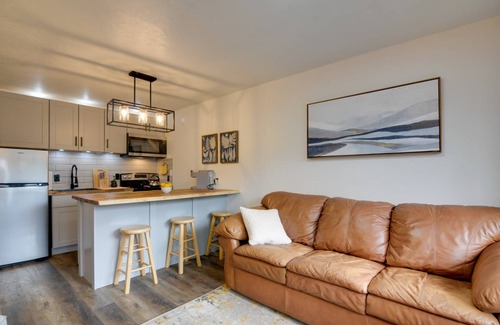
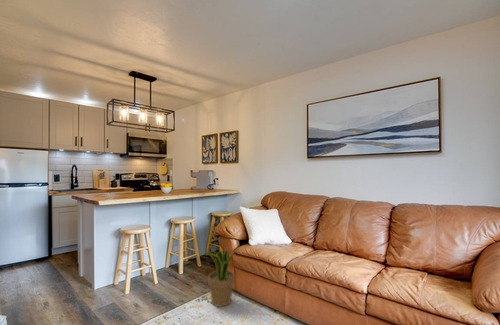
+ potted plant (221, 275)
